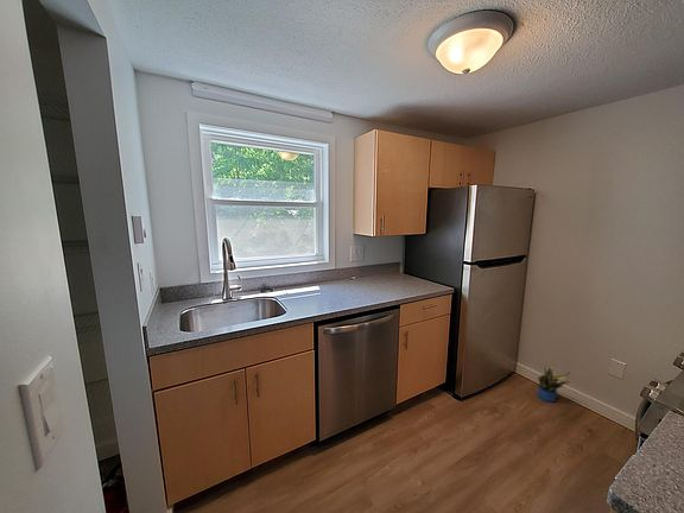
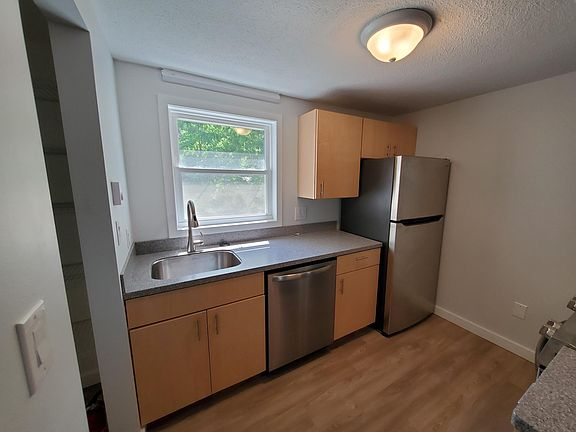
- potted plant (555, 381)
